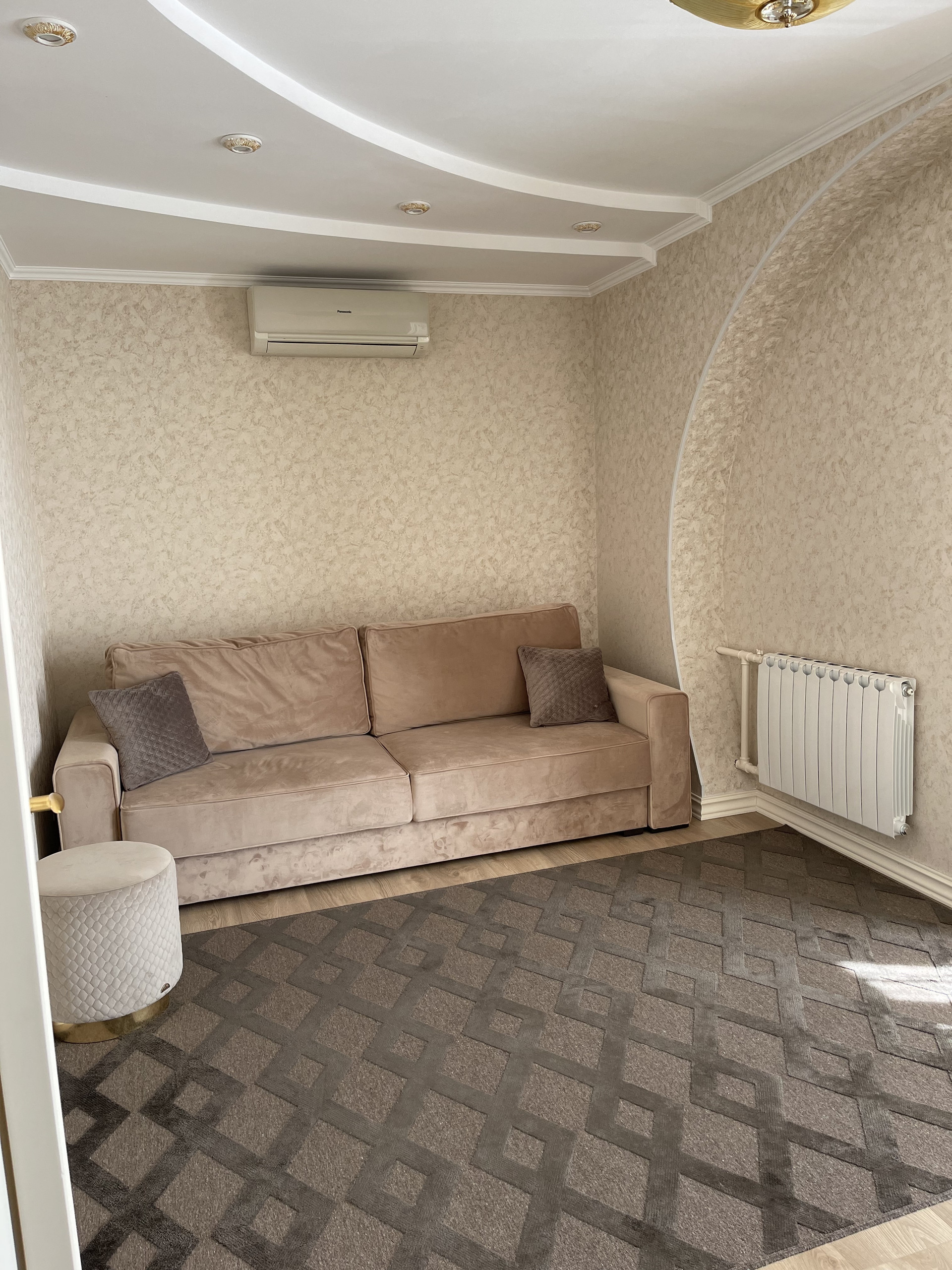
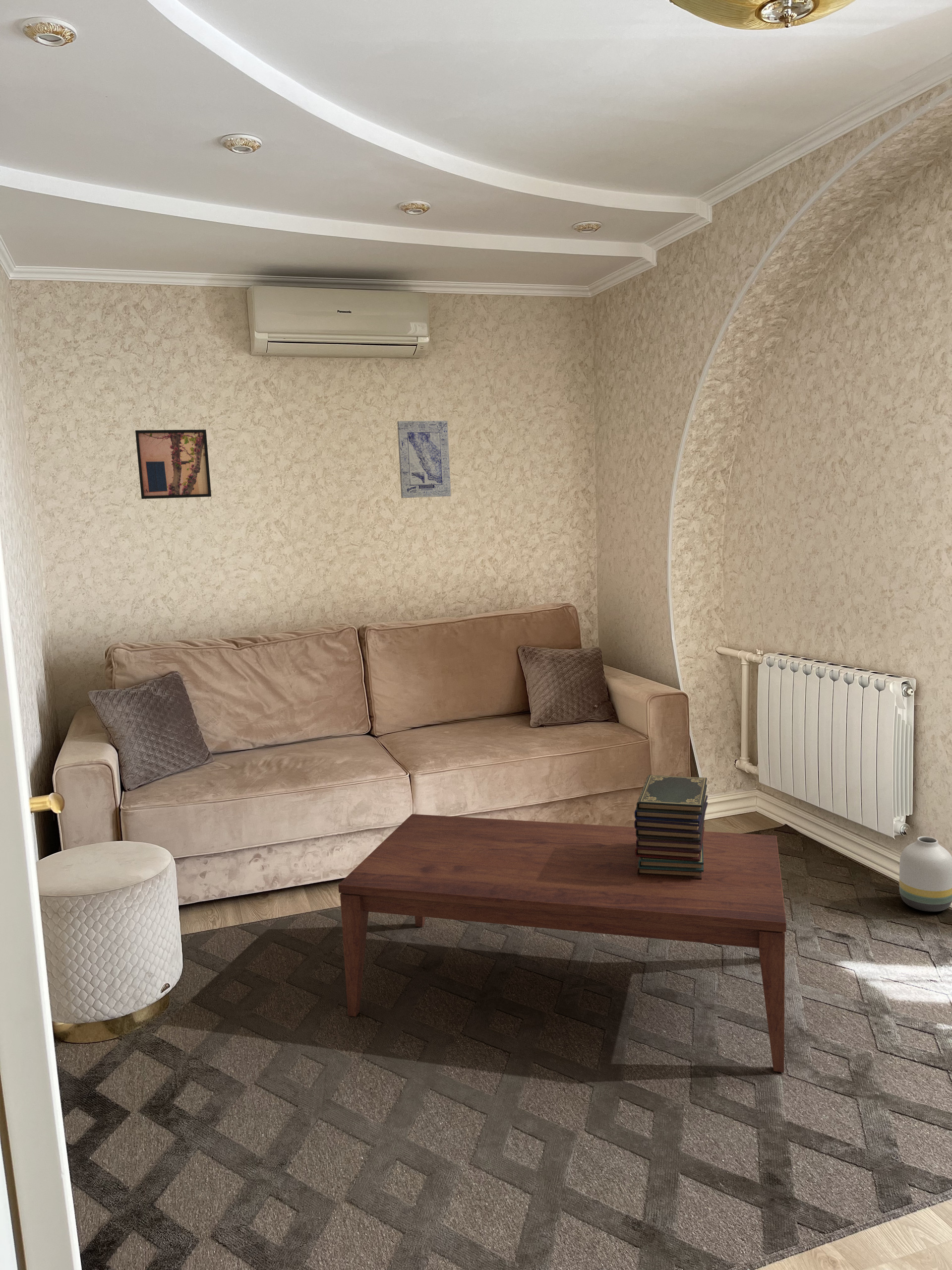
+ wall art (424, 459)
+ vase (926, 873)
+ wall art (174, 464)
+ book stack (672, 825)
+ coffee table (568, 923)
